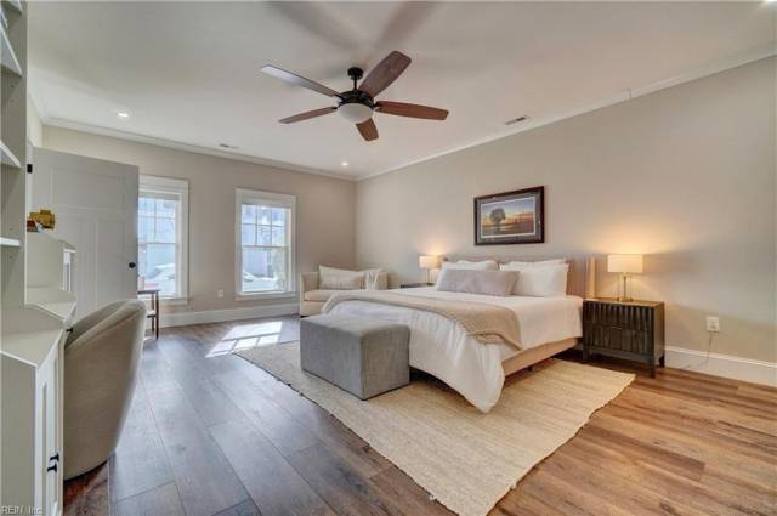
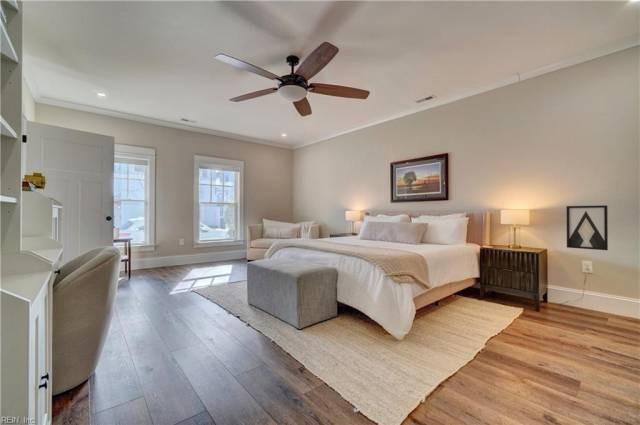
+ wall art (586, 227)
